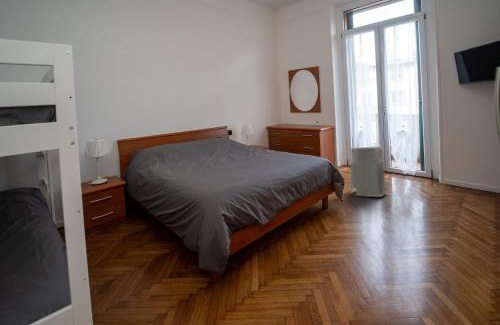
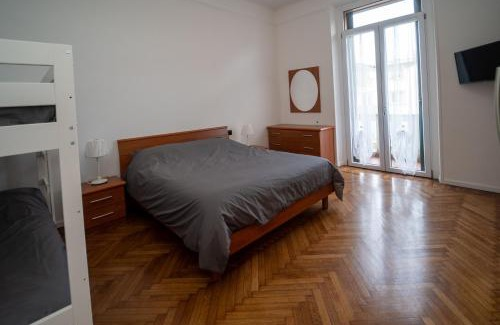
- air purifier (367, 170)
